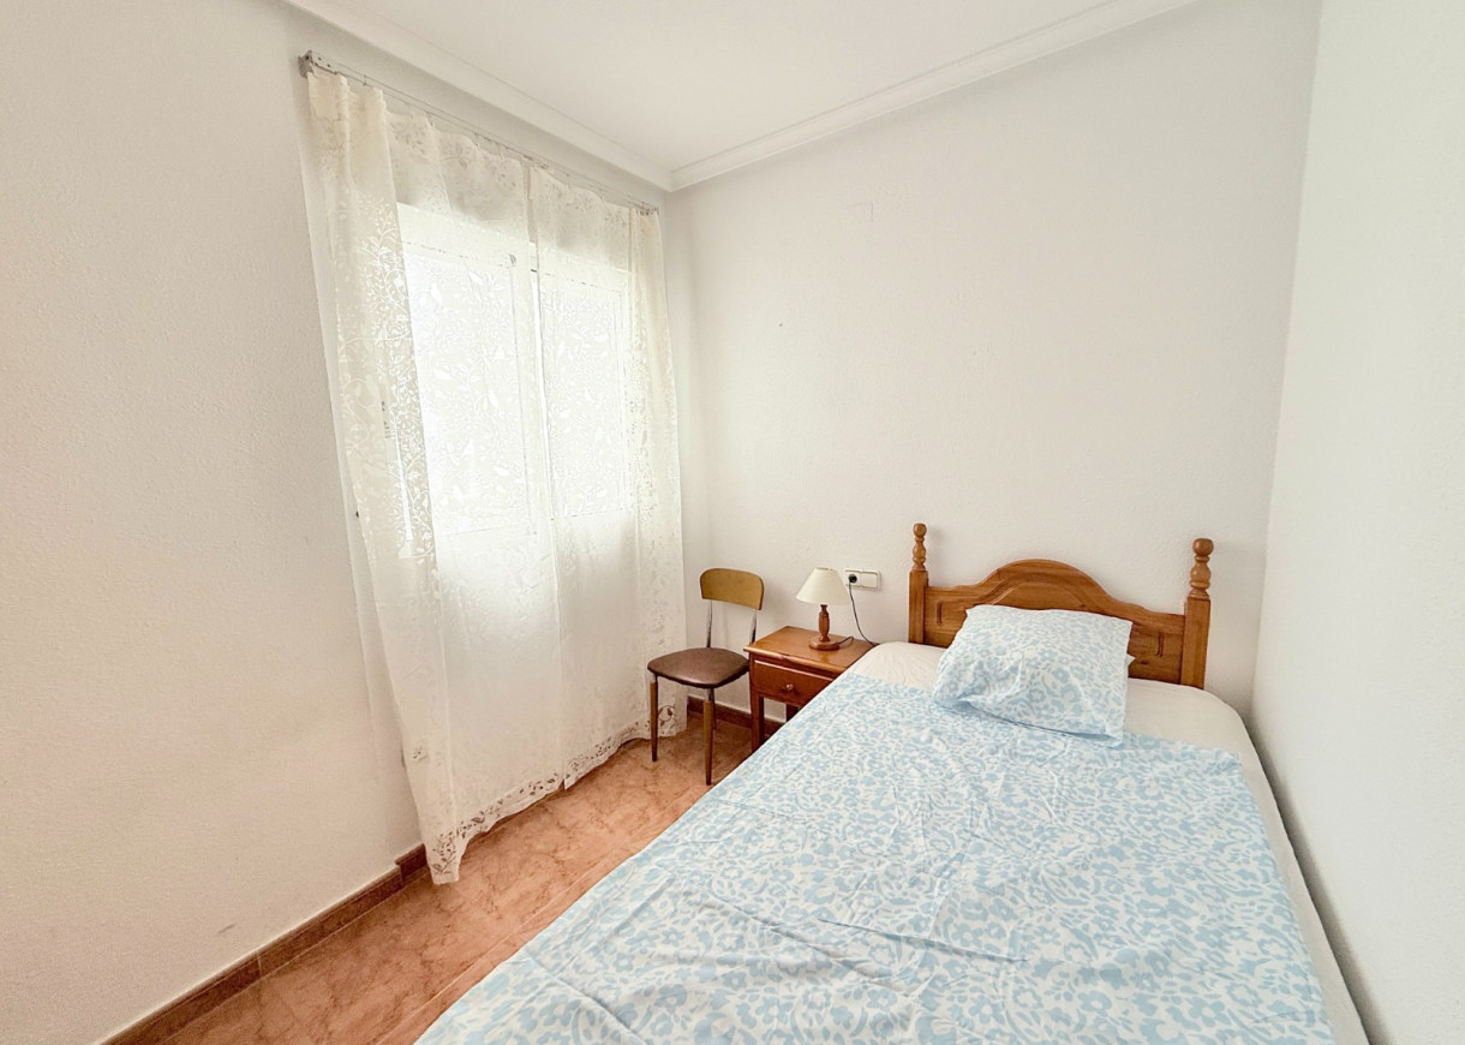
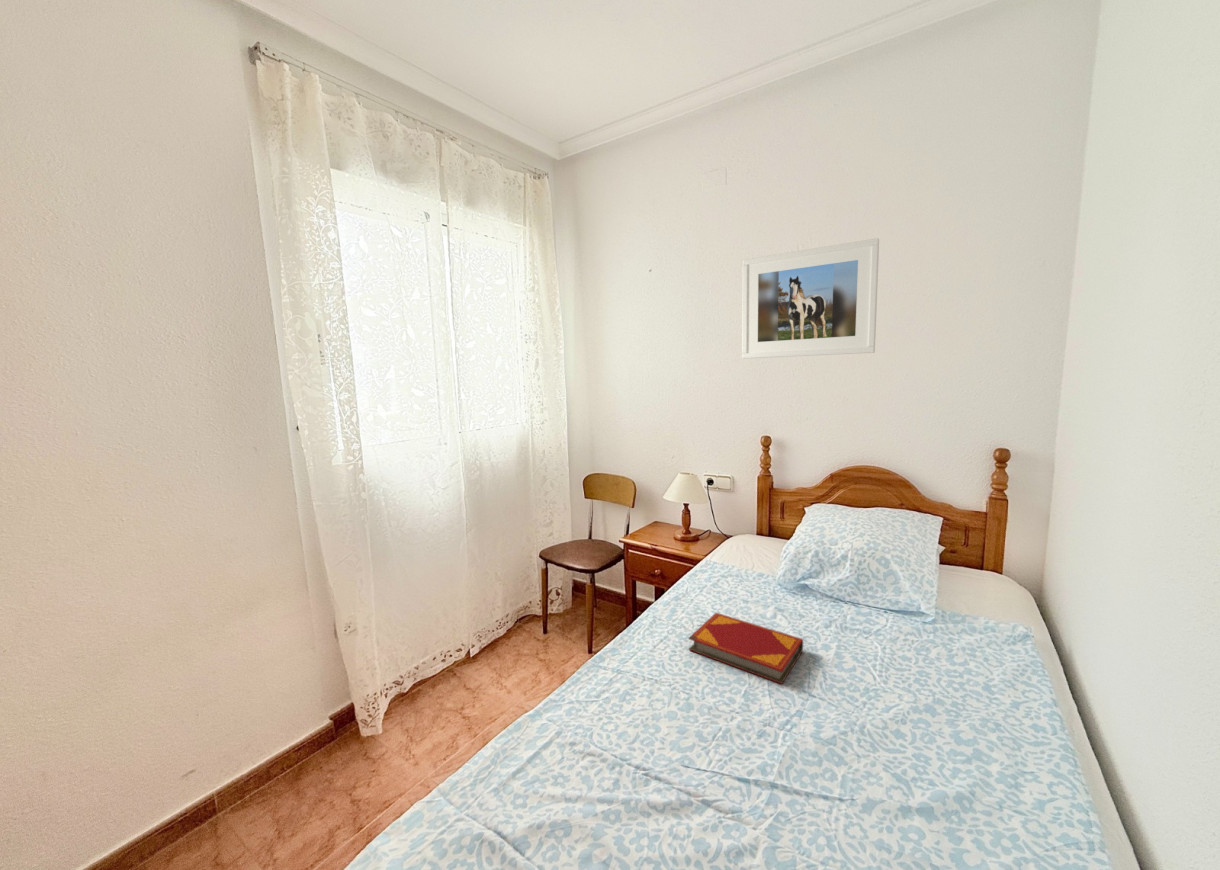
+ hardback book (745, 644)
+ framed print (804, 303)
